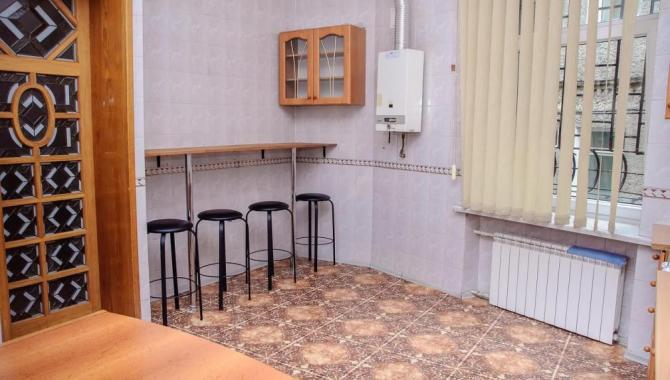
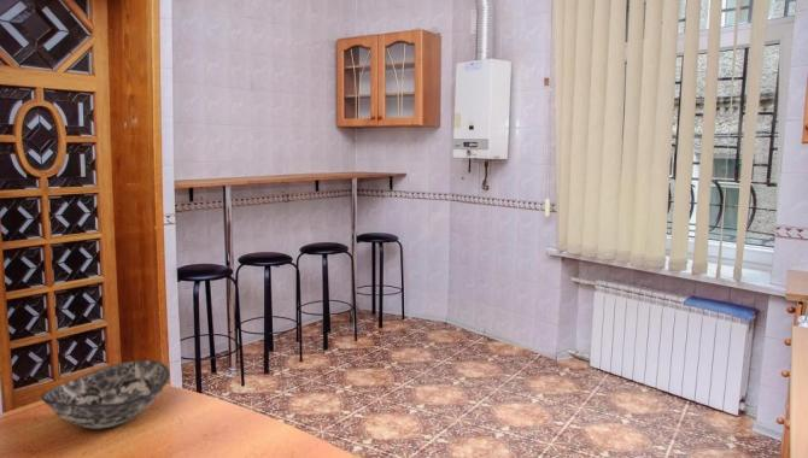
+ bowl (109, 399)
